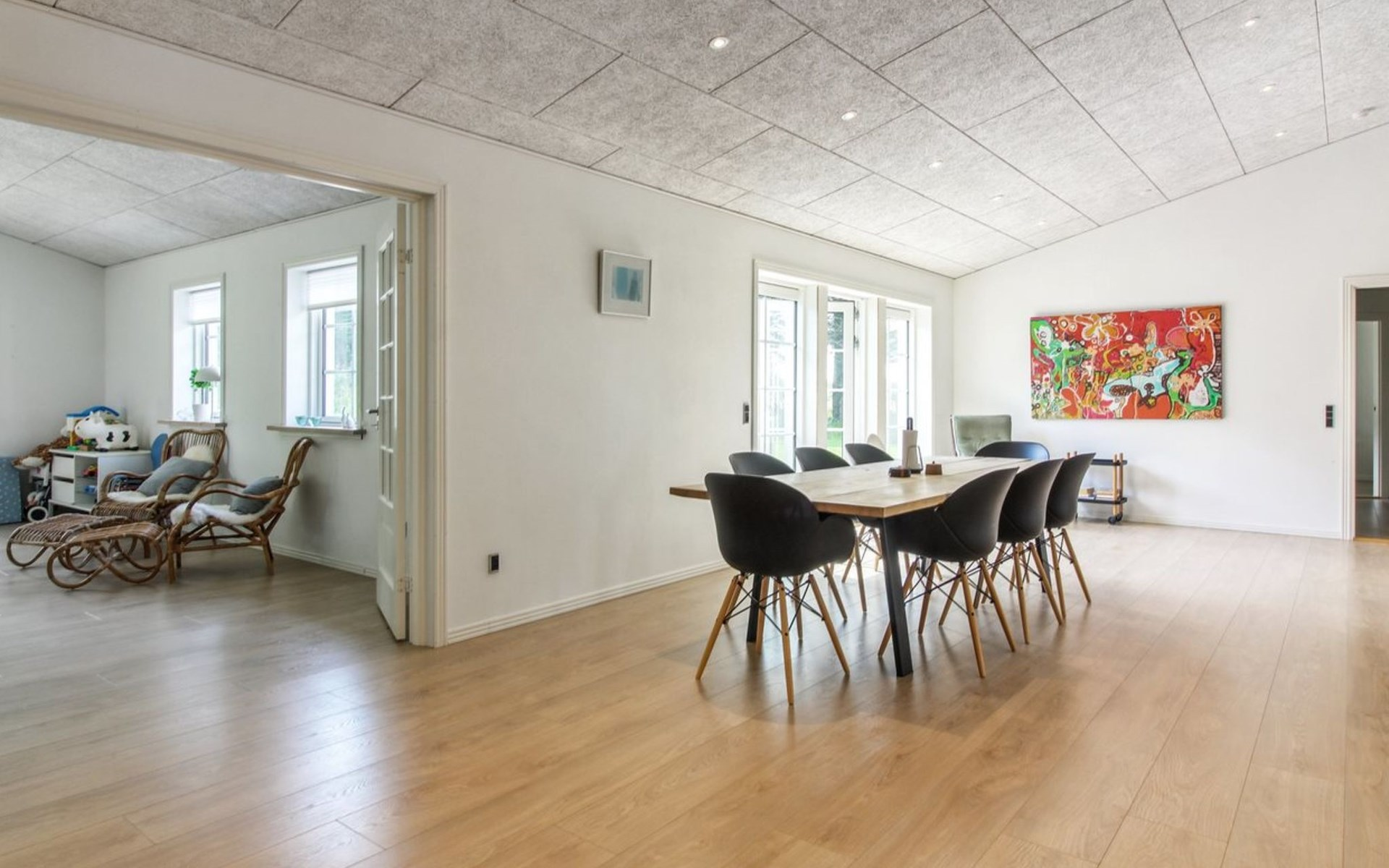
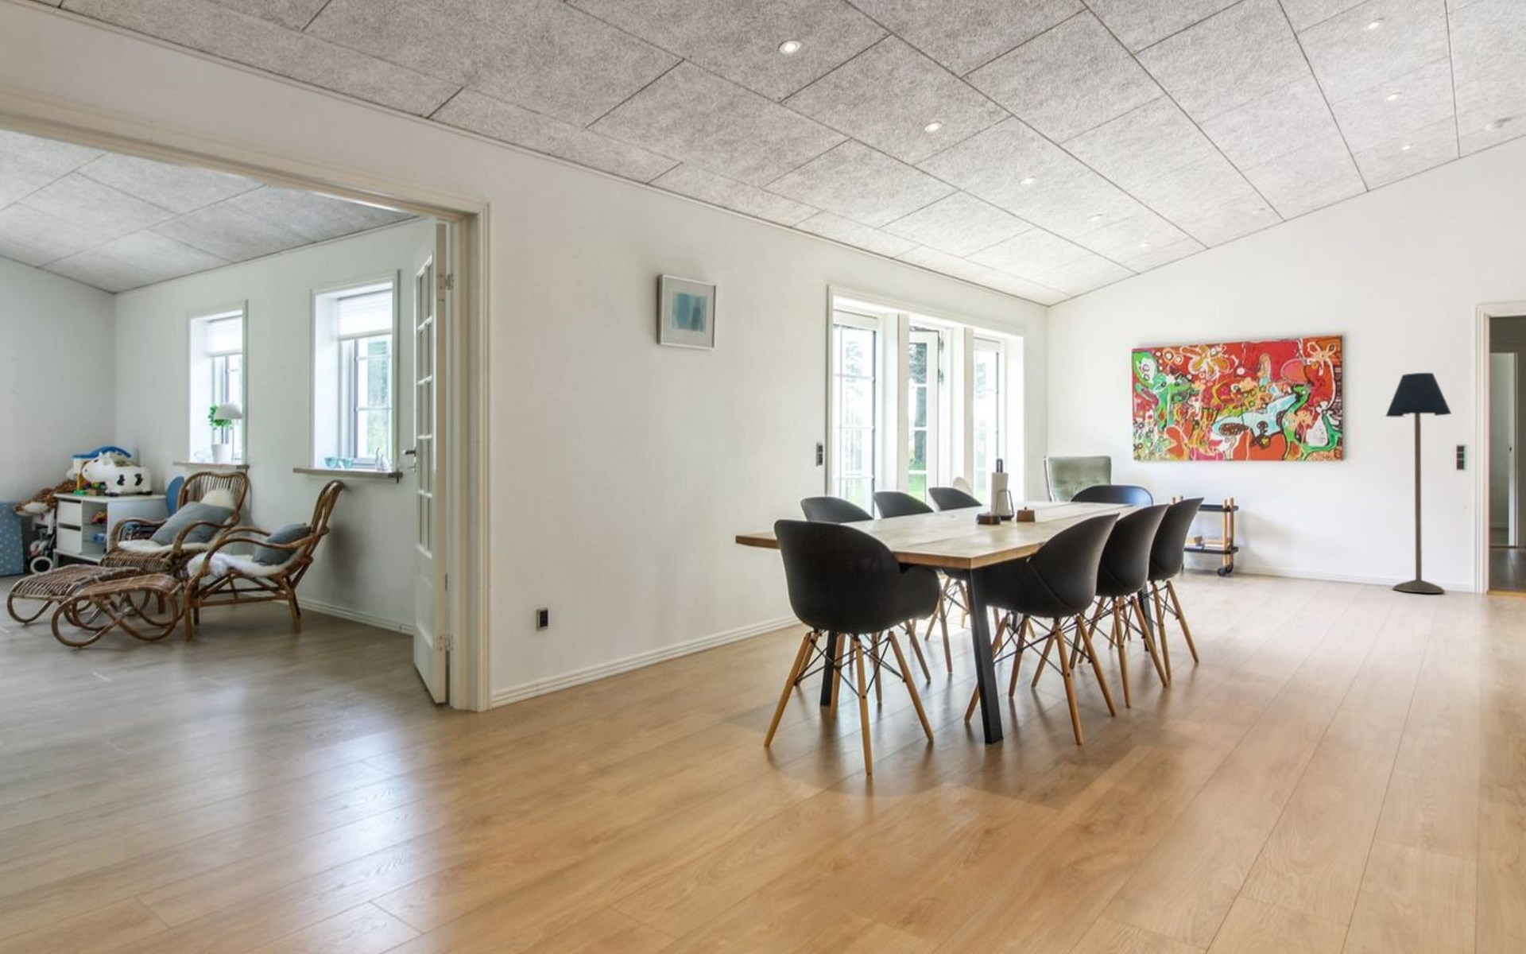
+ floor lamp (1418, 481)
